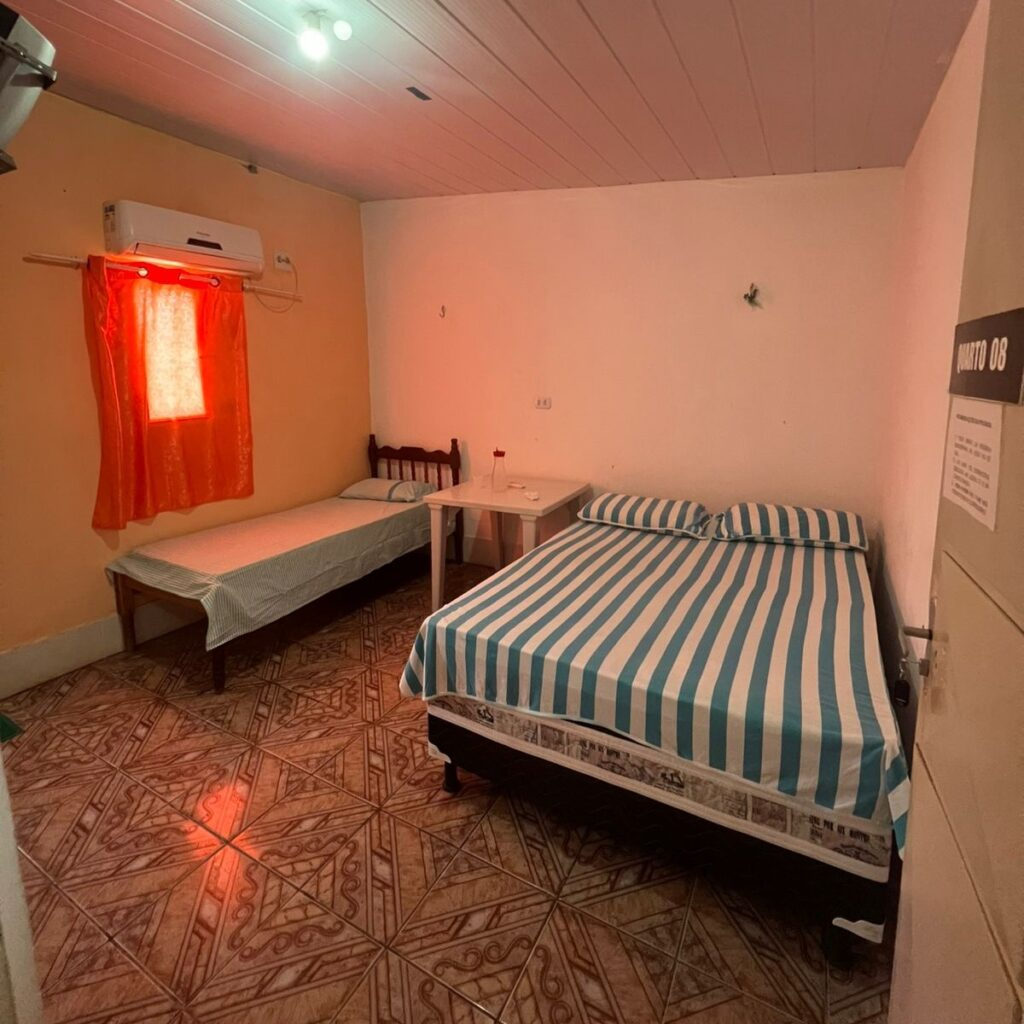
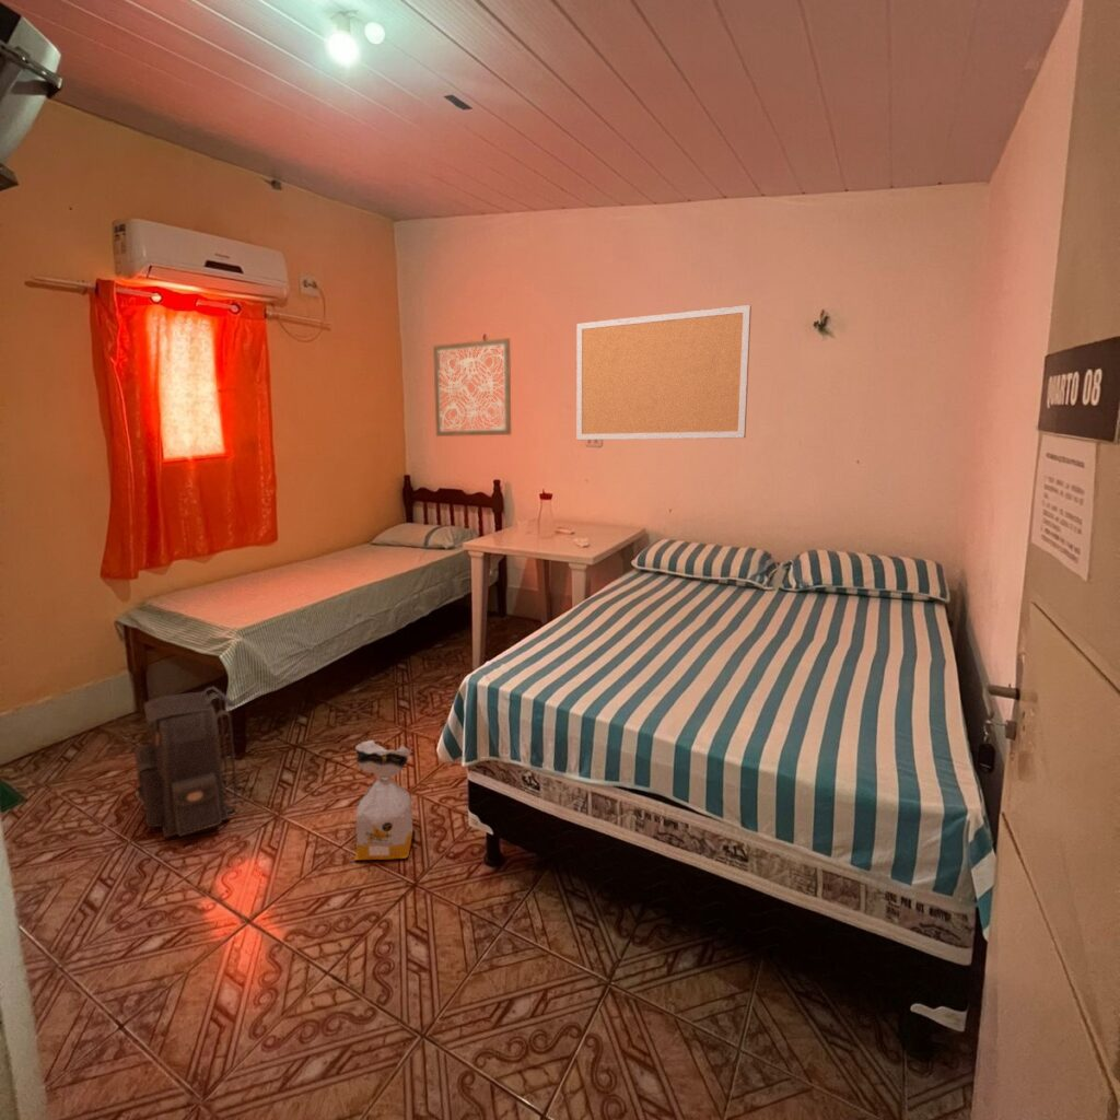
+ wall art (475, 387)
+ bulletin board (656, 377)
+ backpack (188, 752)
+ bag (383, 794)
